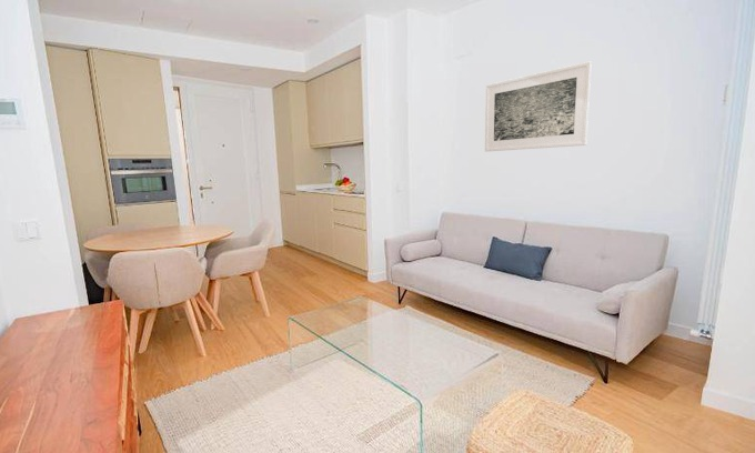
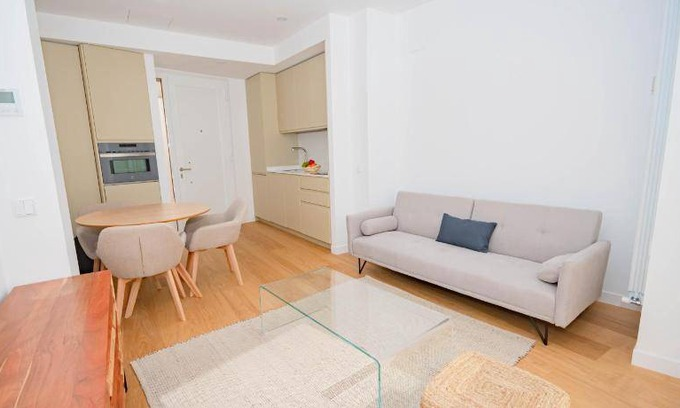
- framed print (531, 112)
